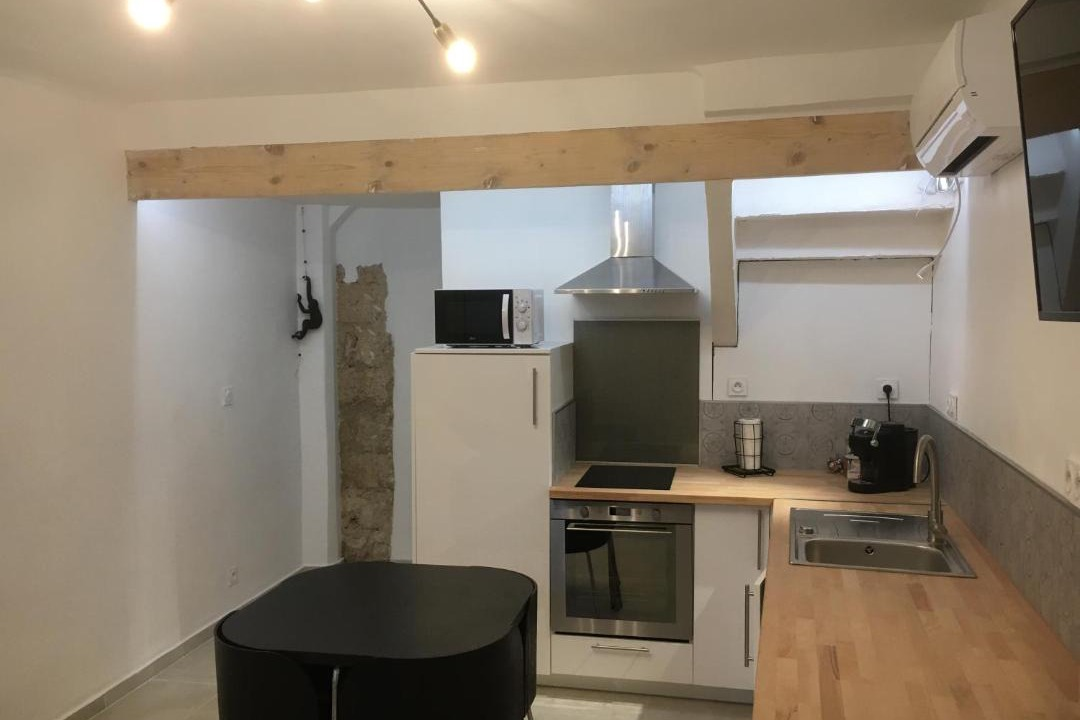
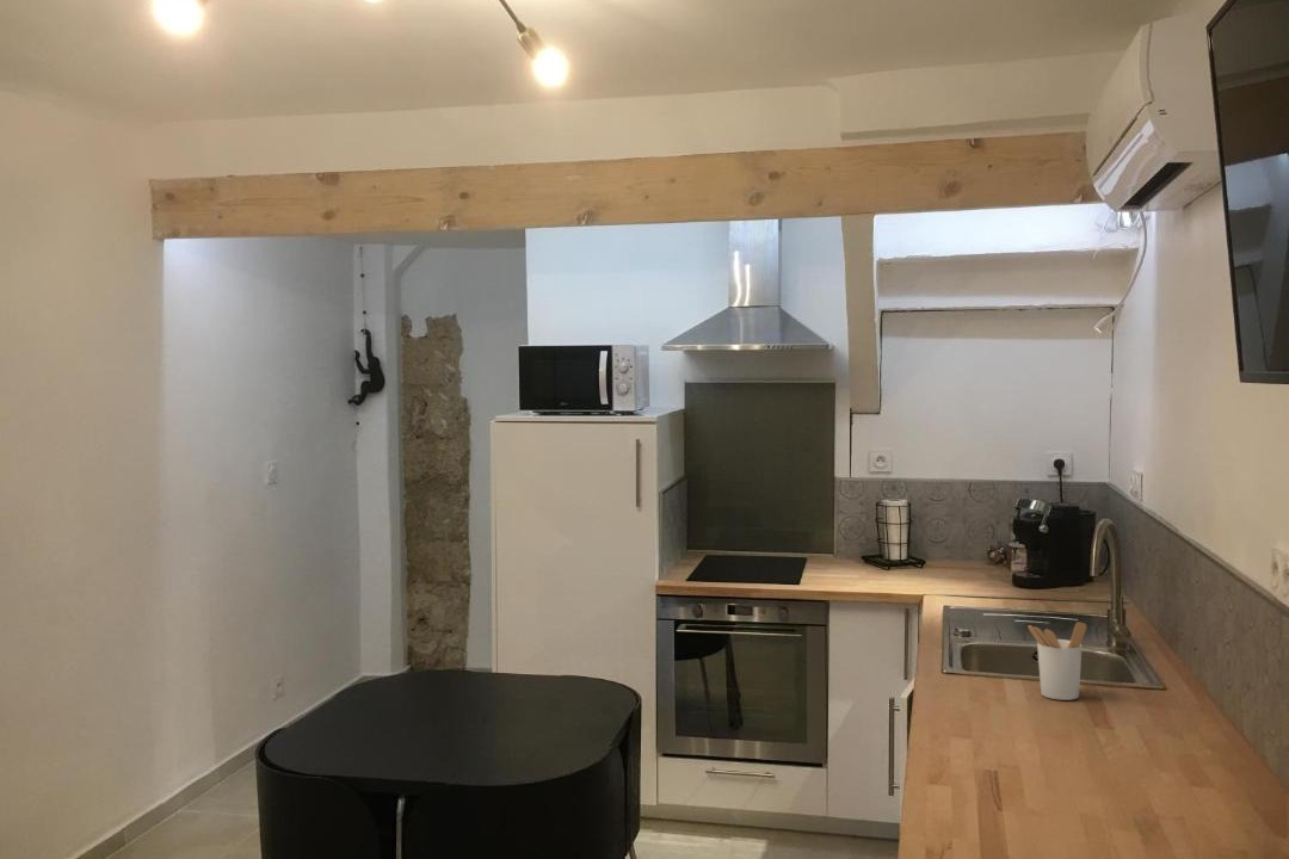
+ utensil holder (1054, 659)
